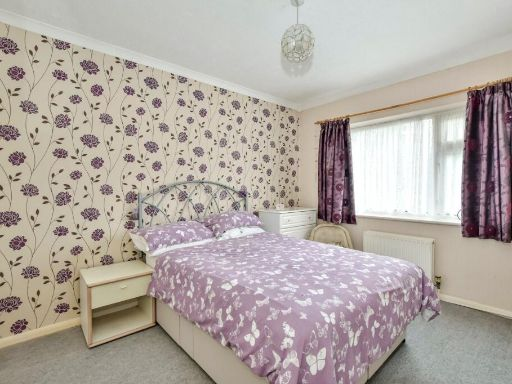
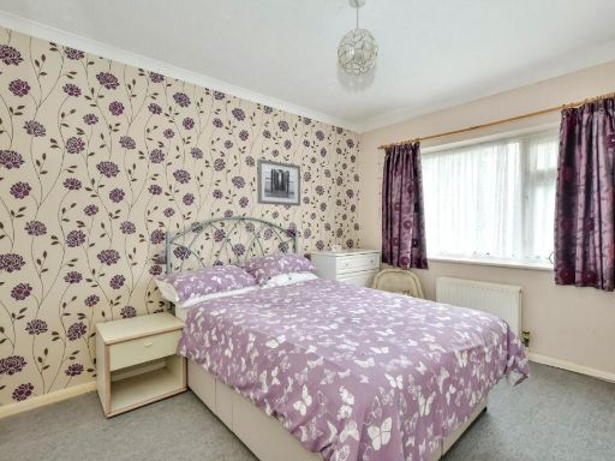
+ wall art (280, 184)
